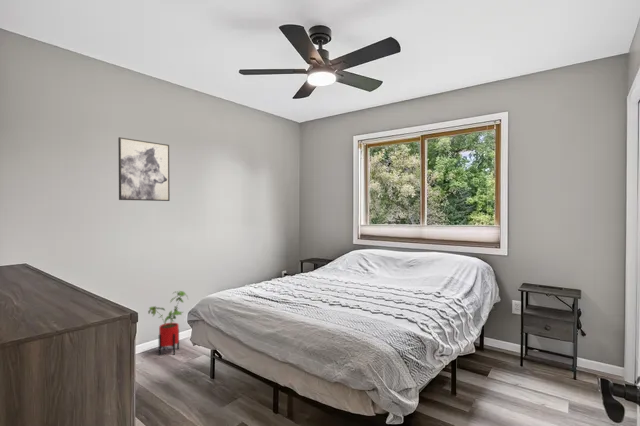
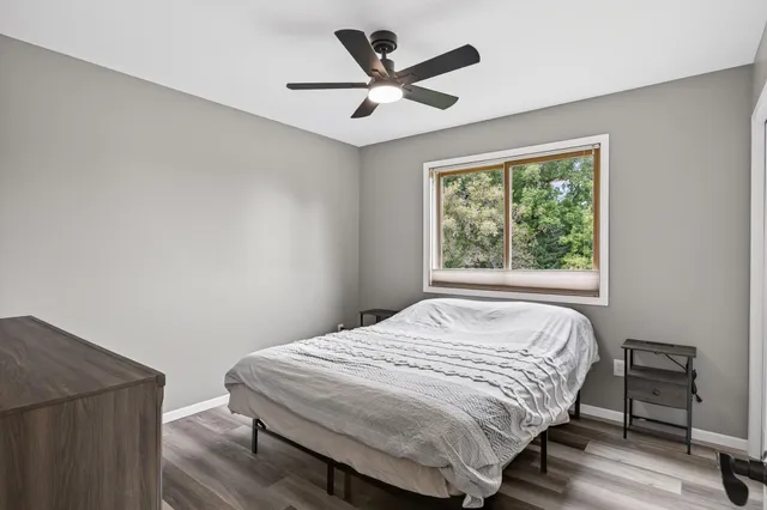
- house plant (171, 321)
- wall art (145, 170)
